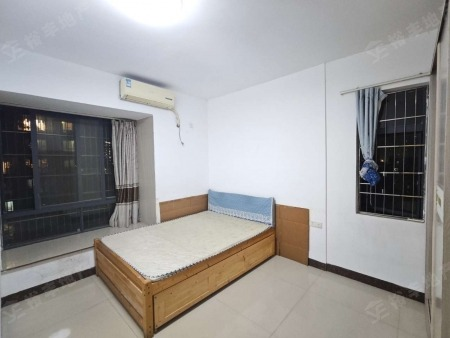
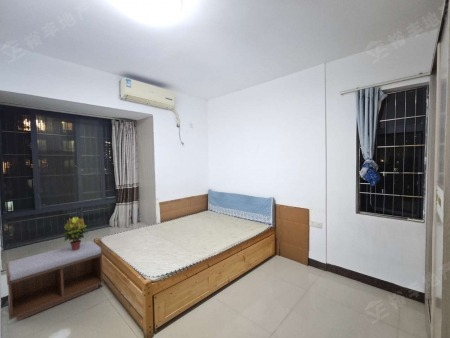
+ bench (58, 274)
+ potted plant (76, 232)
